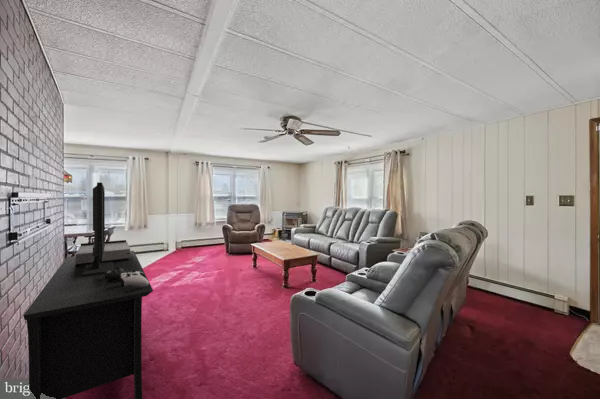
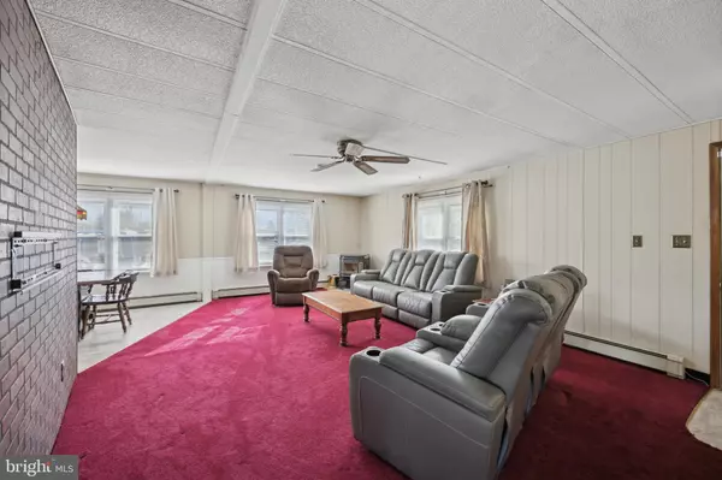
- media console (100, 269)
